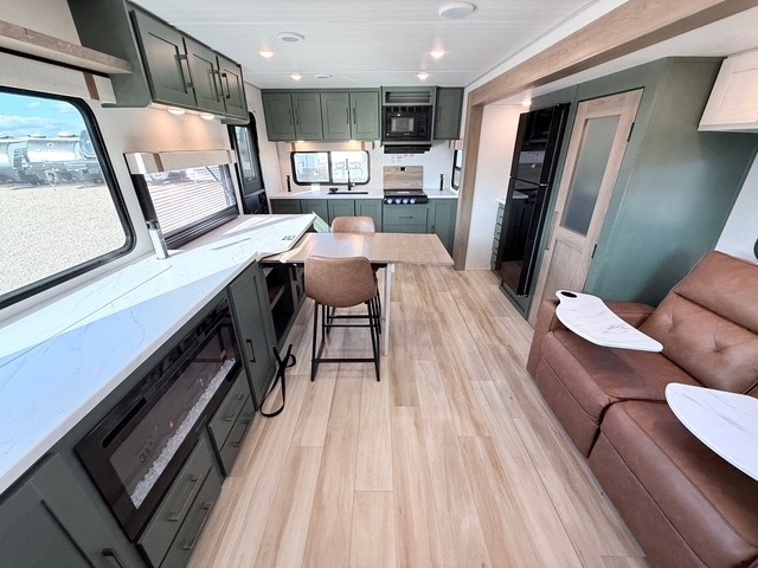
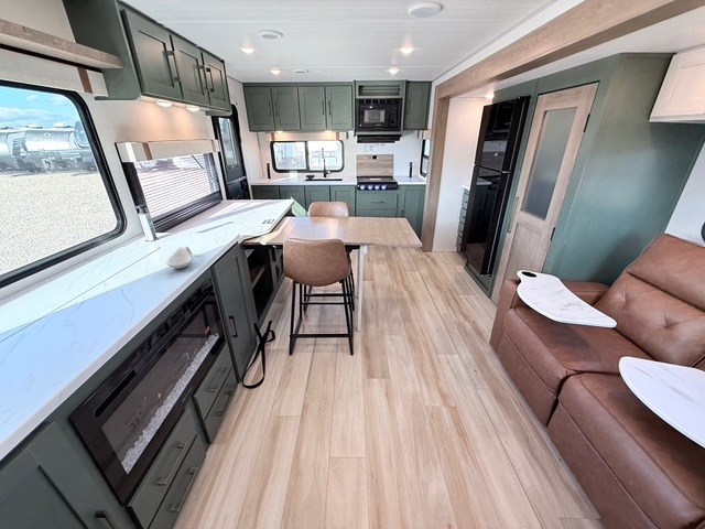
+ spoon rest (181, 256)
